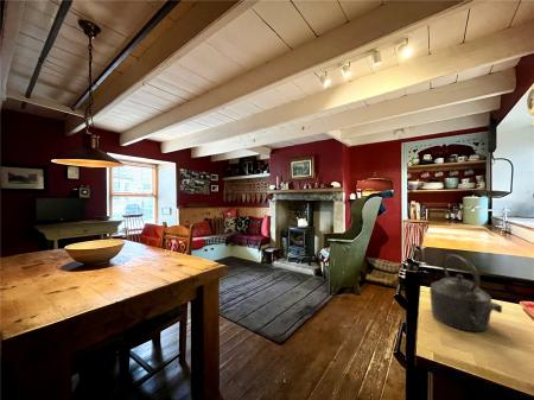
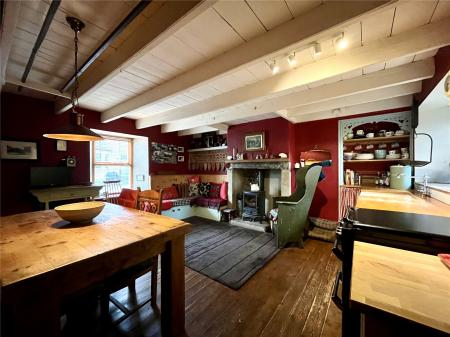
- kettle (466, 292)
